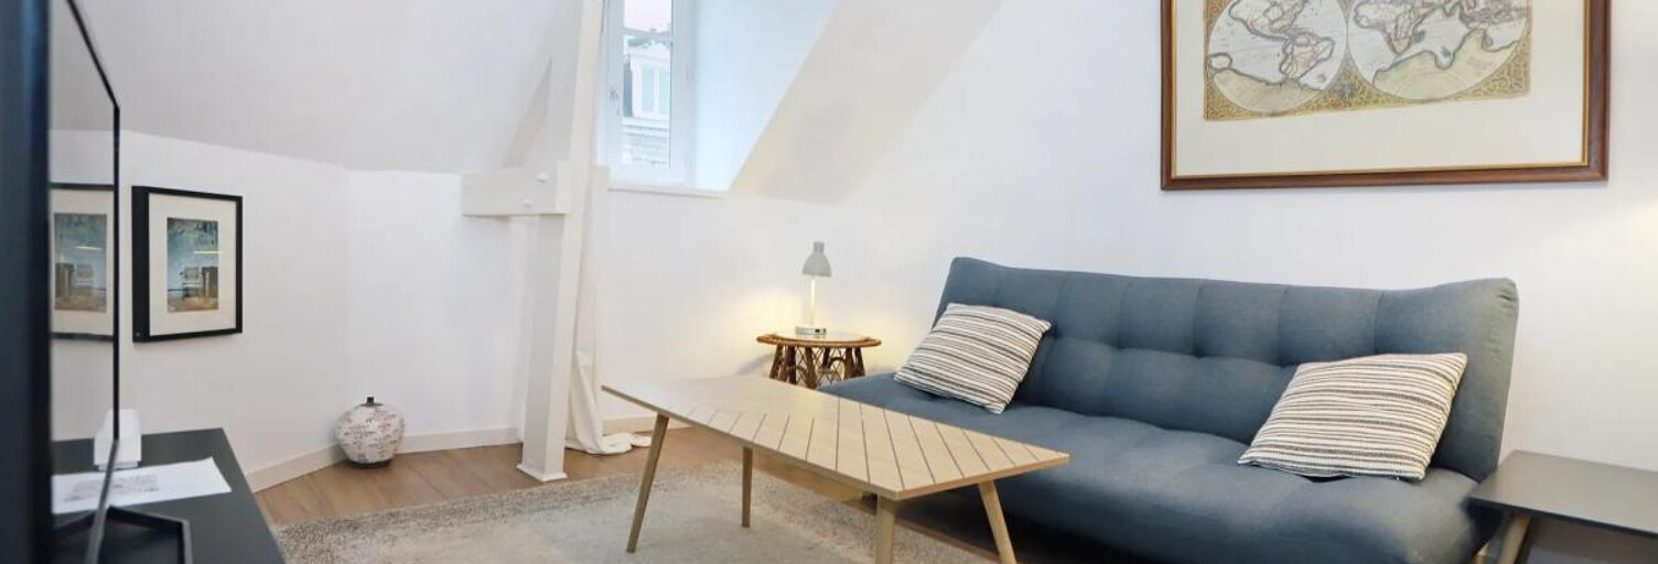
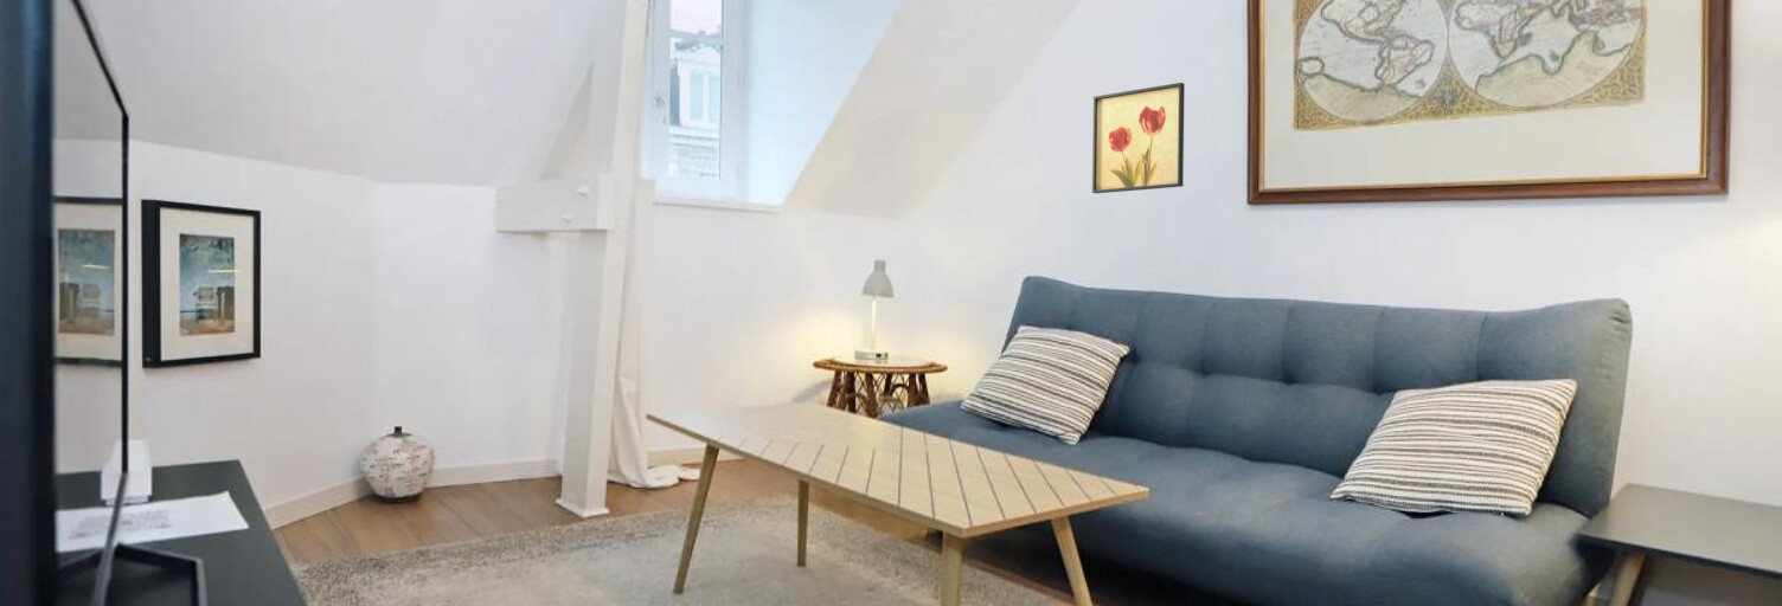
+ wall art (1137, 140)
